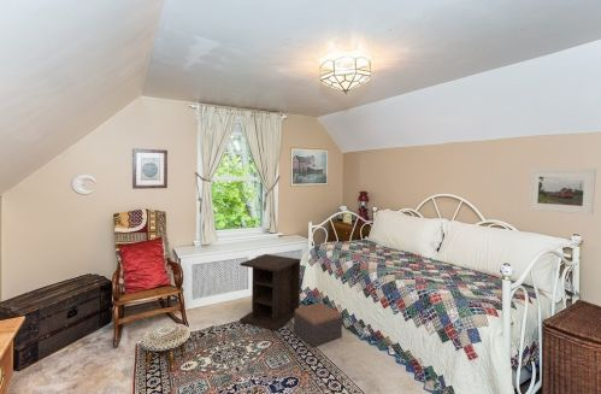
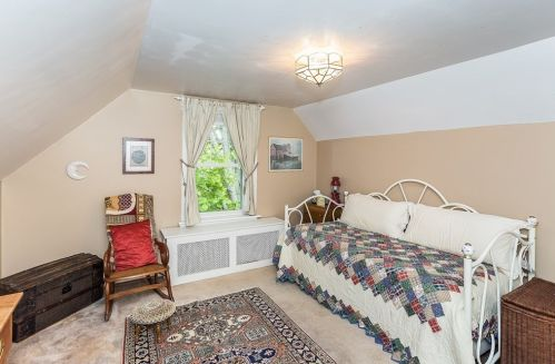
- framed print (560, 190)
- nightstand (270, 289)
- footstool (317, 322)
